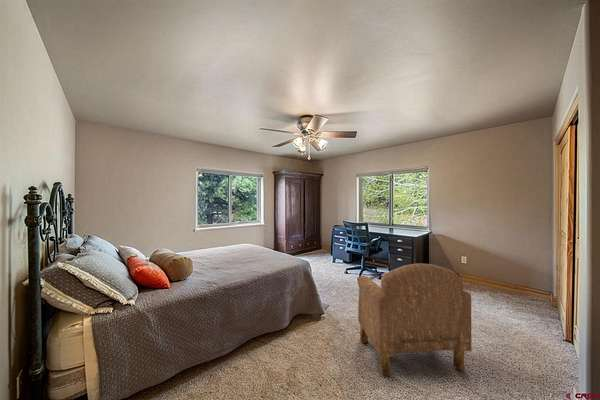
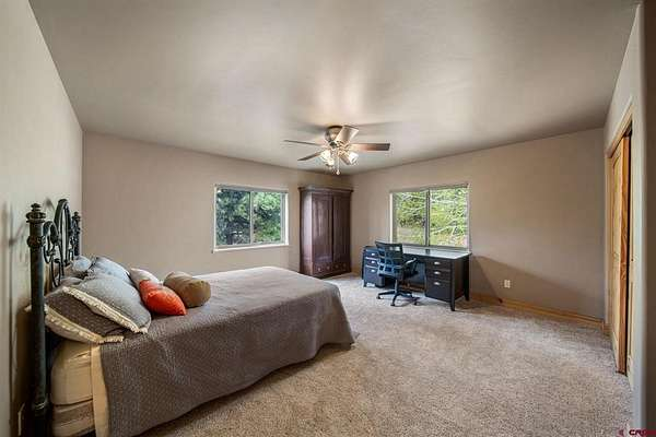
- armchair (405, 303)
